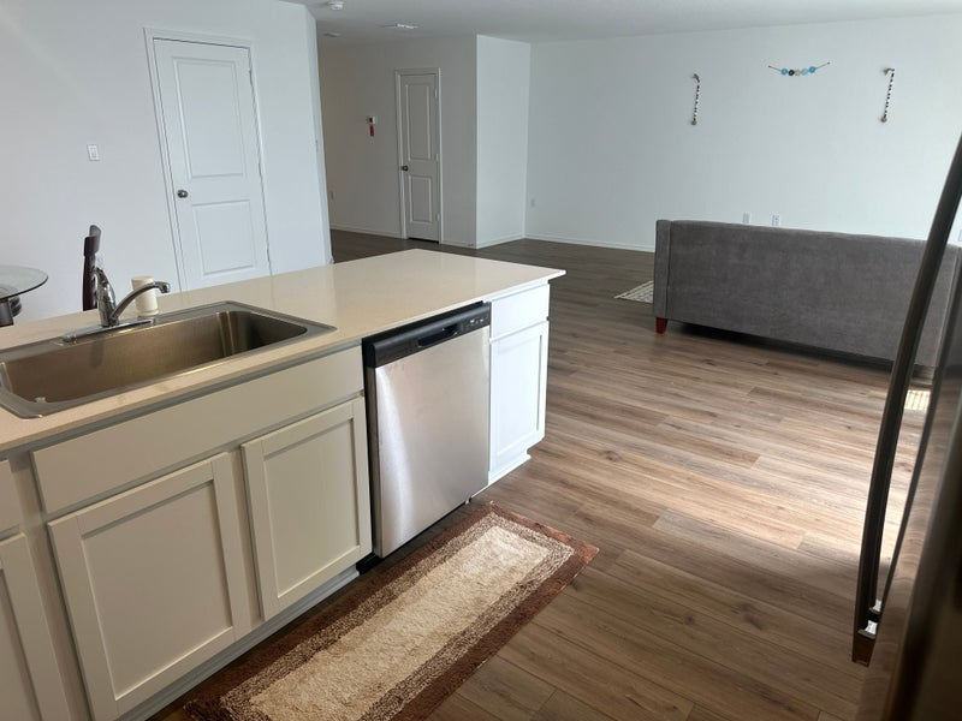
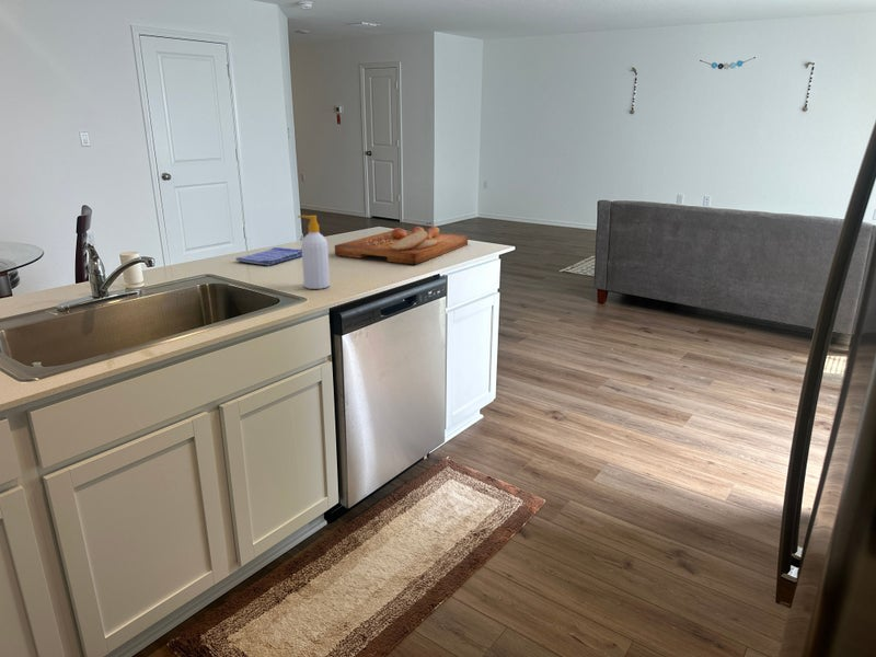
+ cutting board (404, 238)
+ soap bottle (313, 251)
+ dish towel (272, 254)
